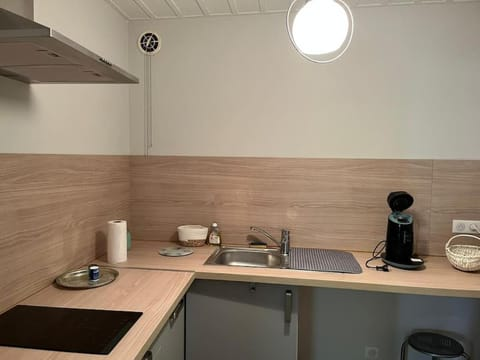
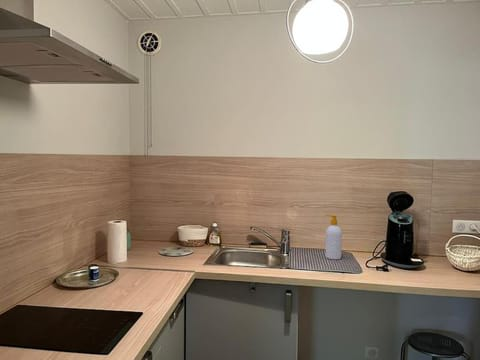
+ soap bottle (333, 236)
